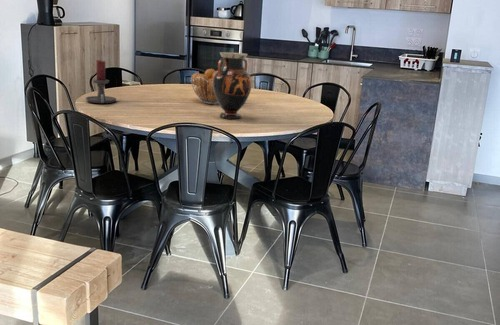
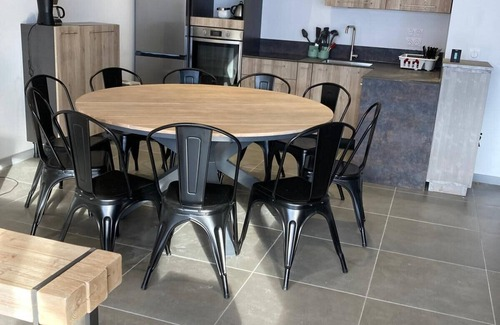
- vase (232, 85)
- fruit basket (212, 86)
- candle holder (101, 81)
